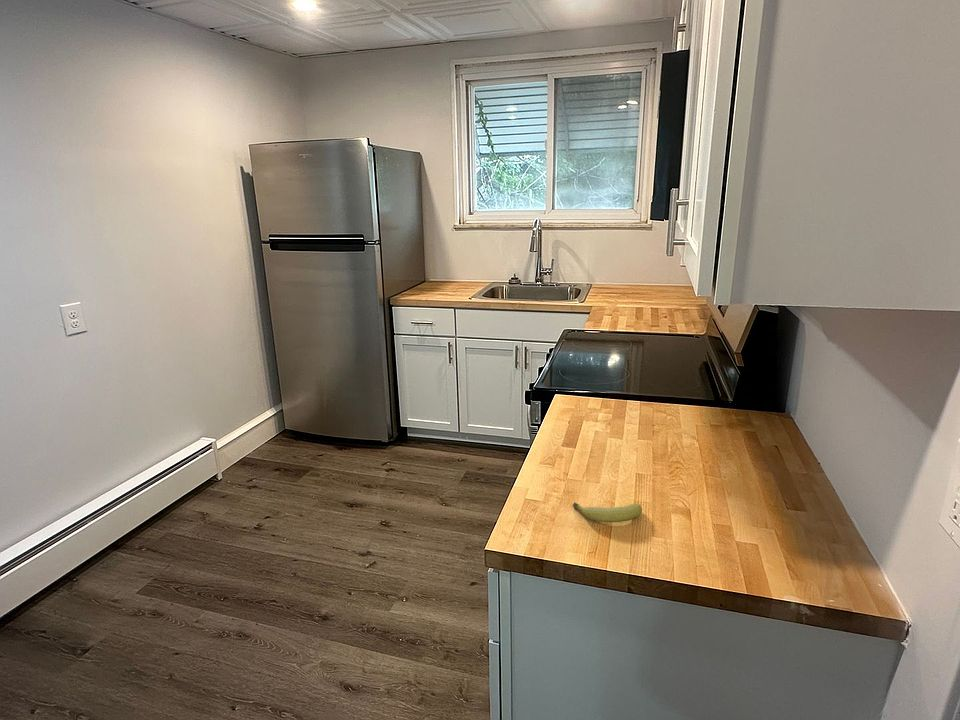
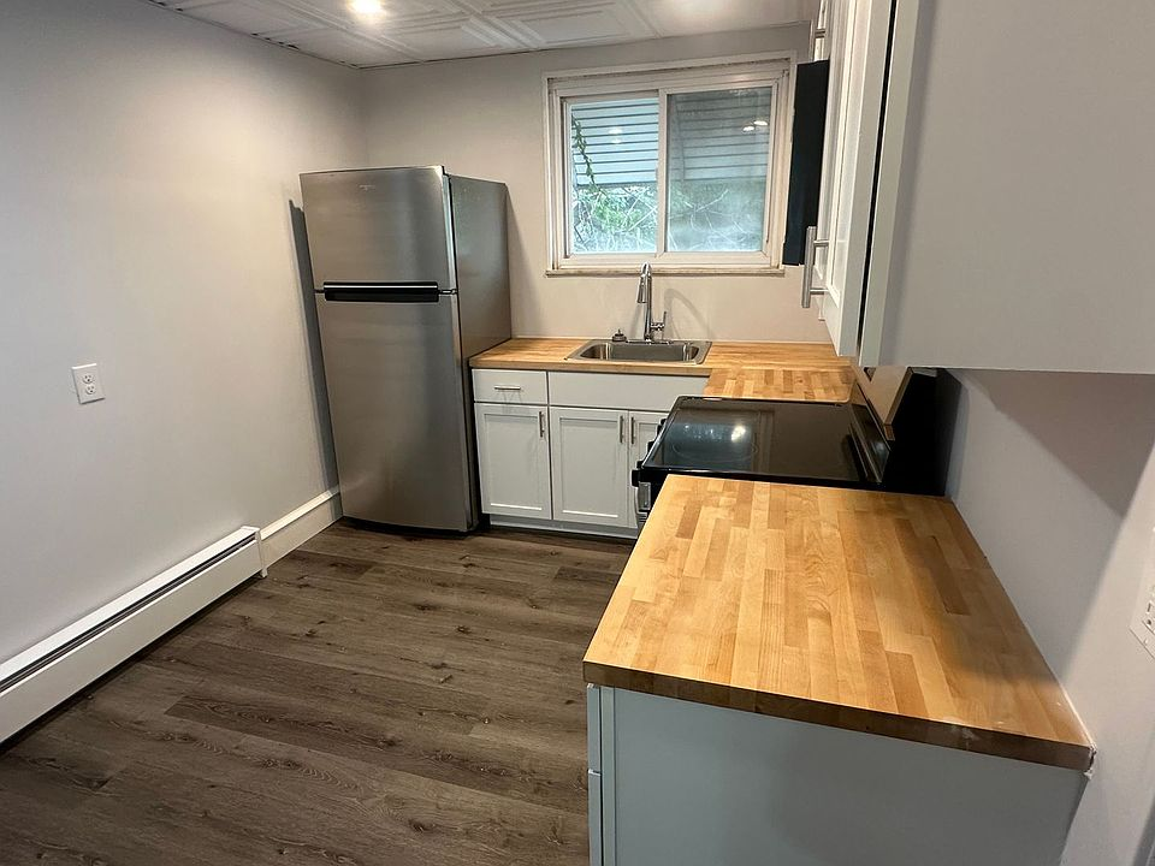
- fruit (608, 509)
